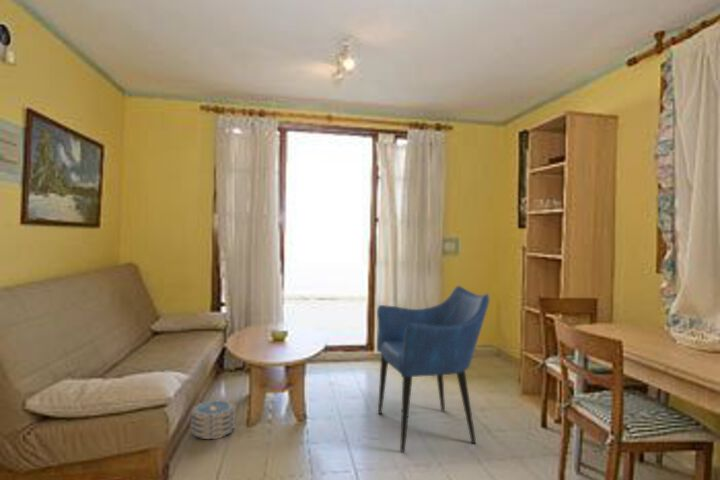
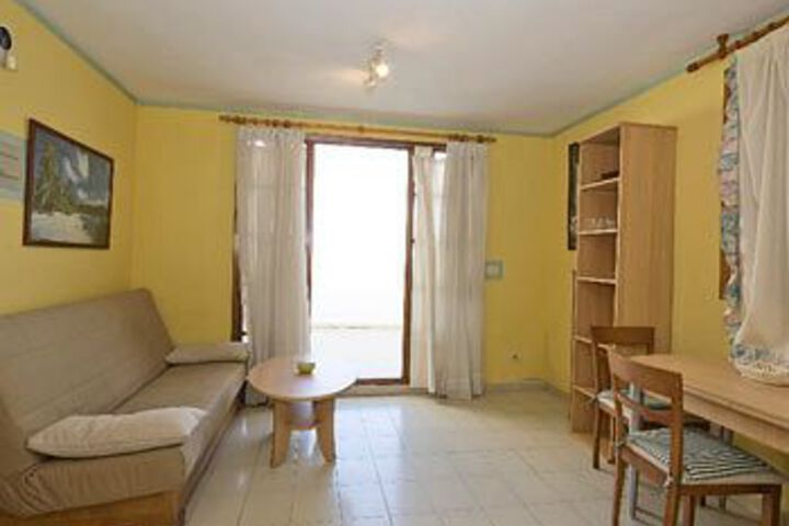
- armchair (434, 358)
- basket (213, 418)
